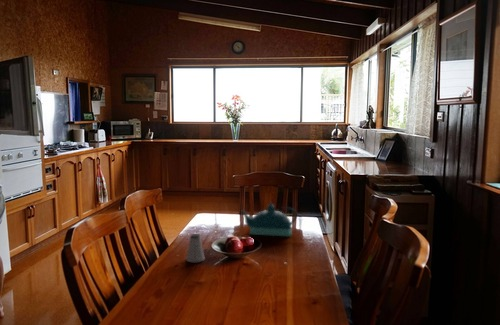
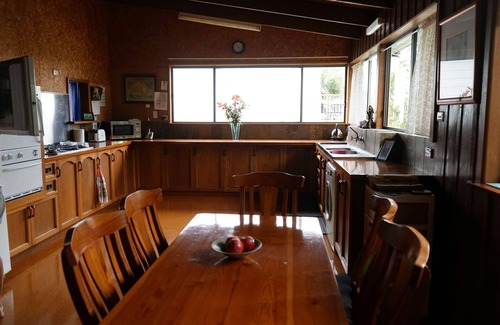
- saltshaker (195, 247)
- teapot (268, 217)
